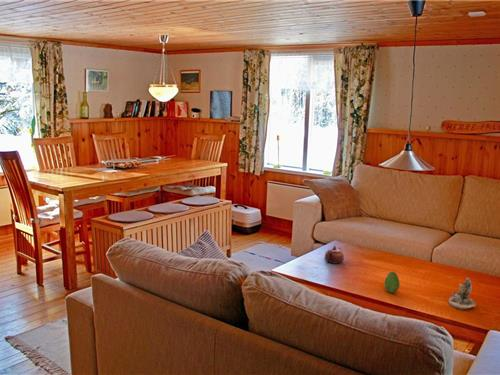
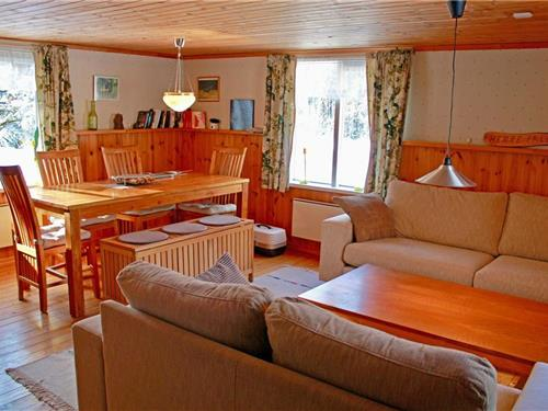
- teapot (333, 253)
- succulent planter (462, 291)
- fruit (392, 281)
